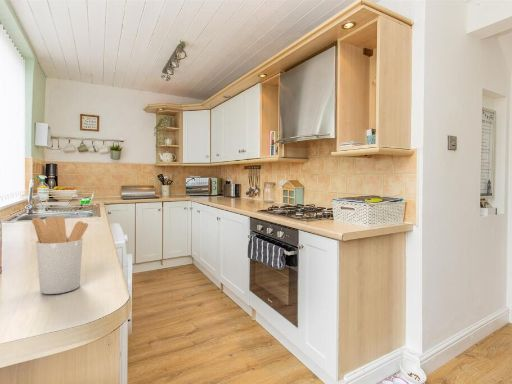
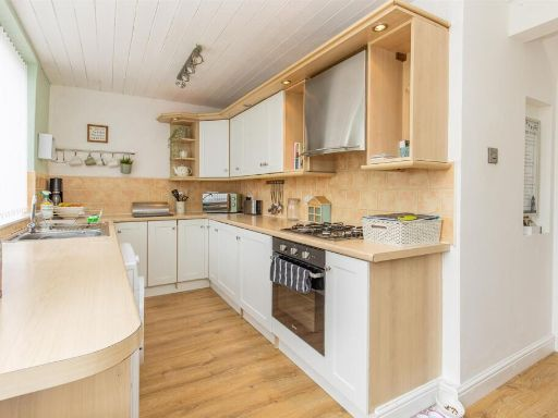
- utensil holder (56, 250)
